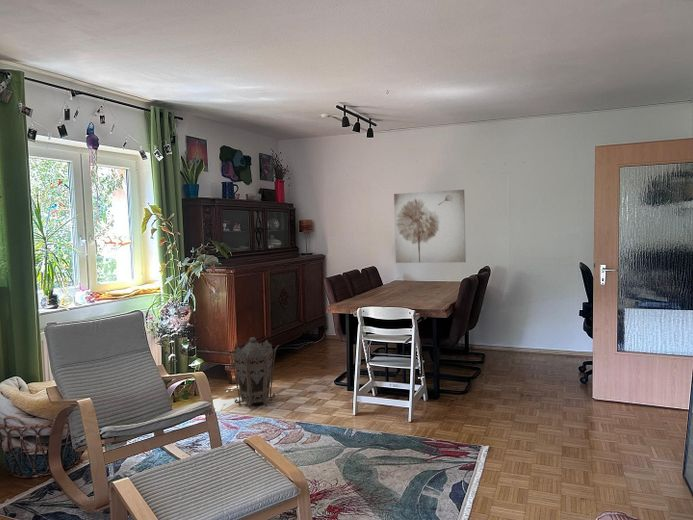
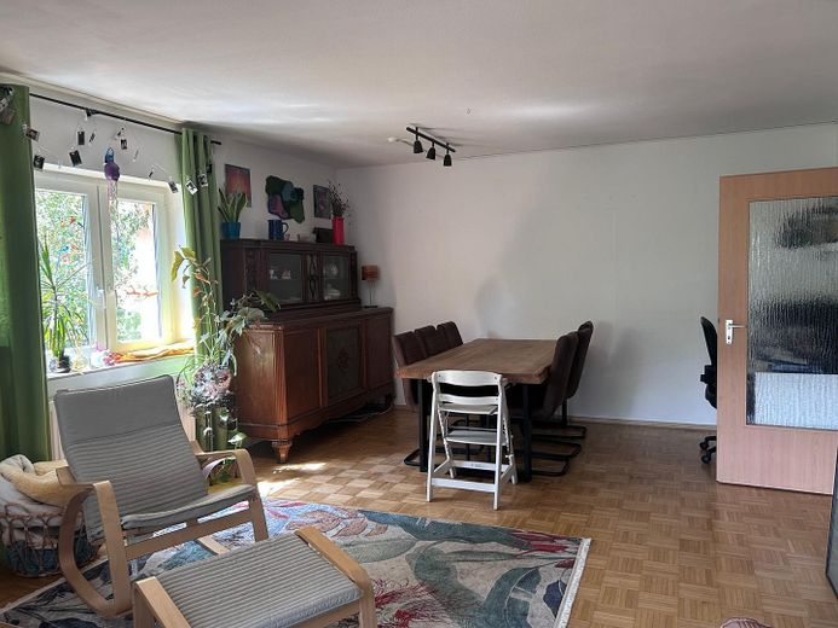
- lantern (254, 370)
- wall art (429, 227)
